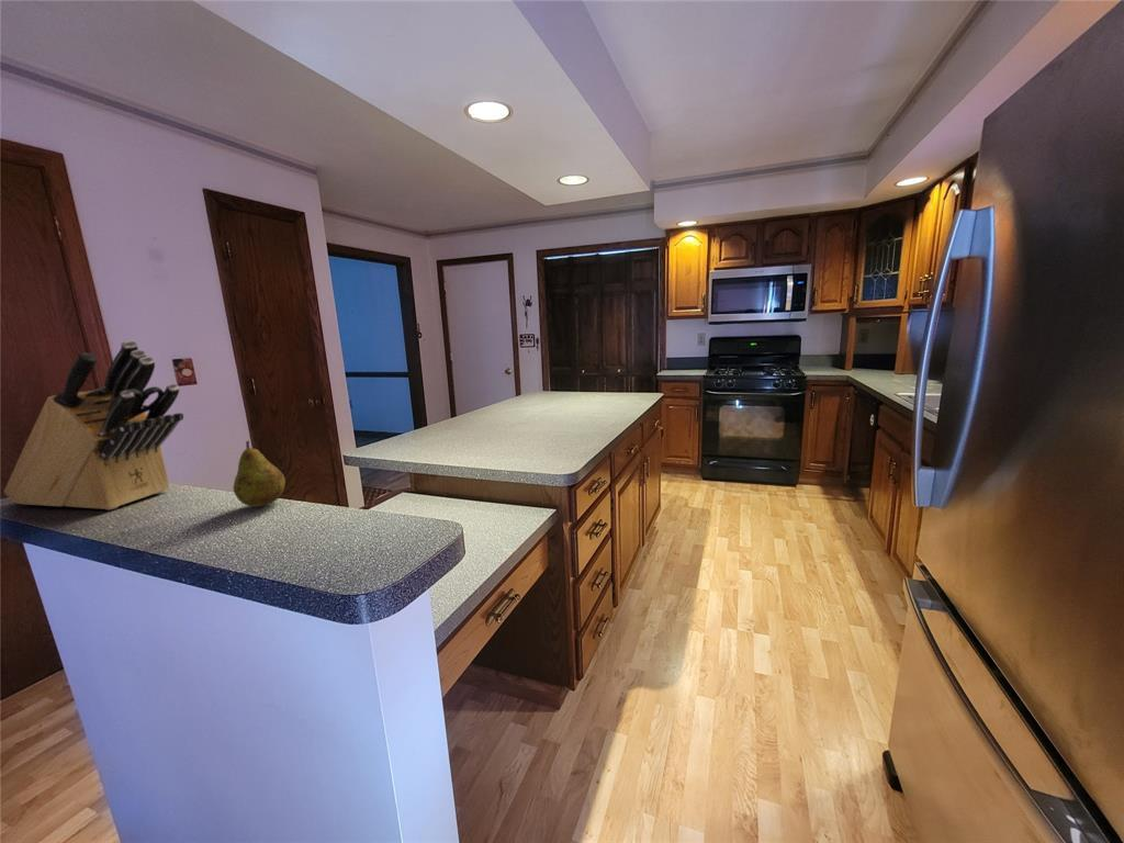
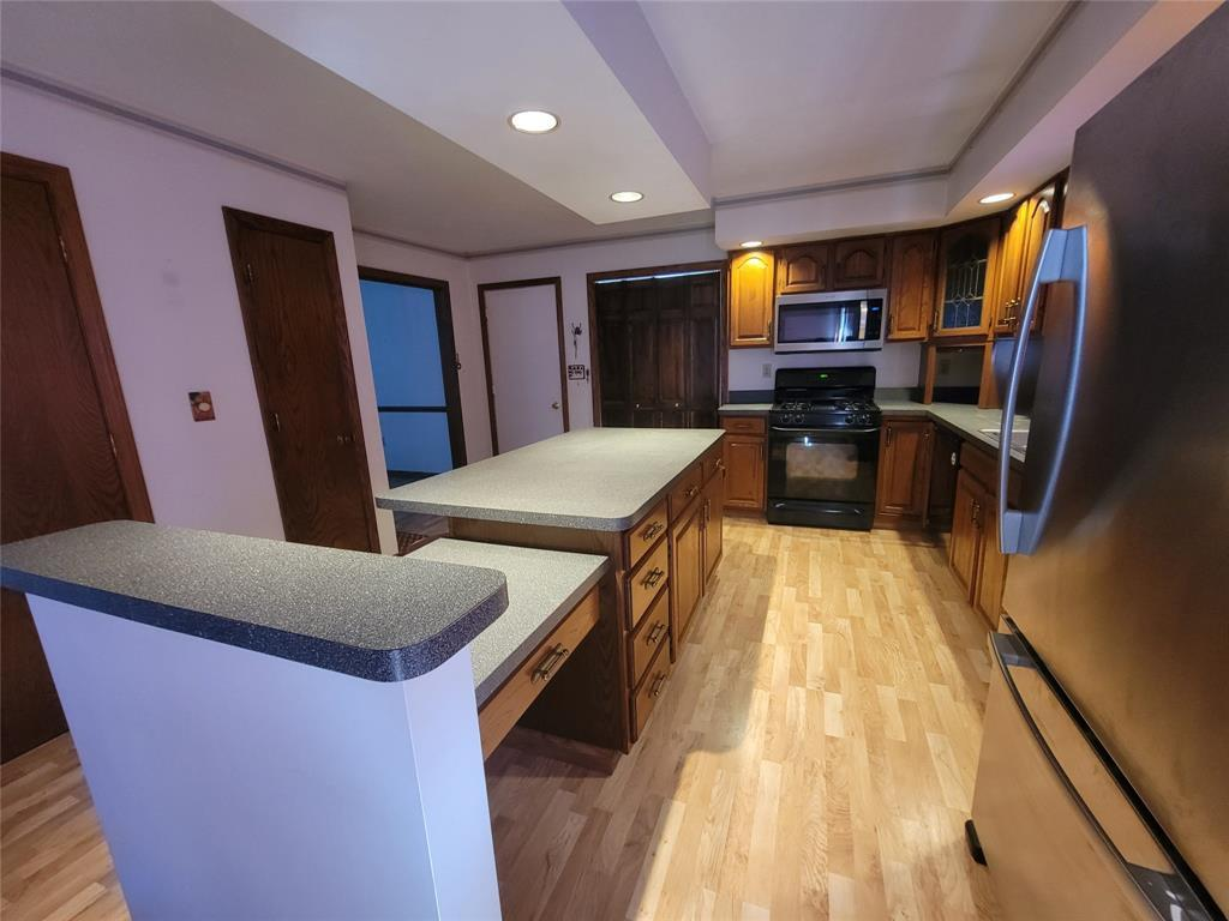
- fruit (258, 473)
- knife block (89, 424)
